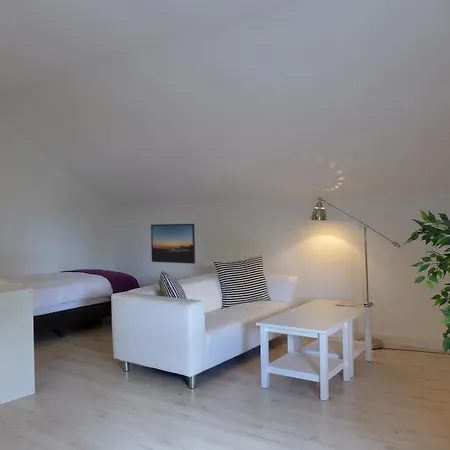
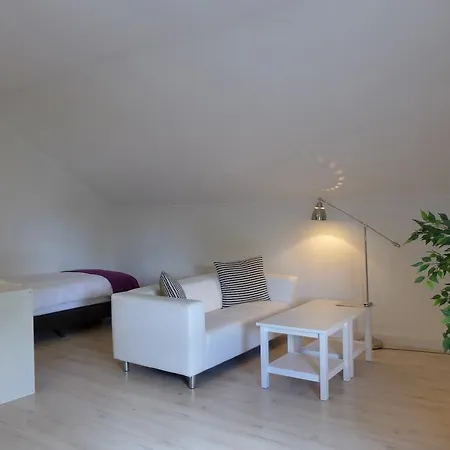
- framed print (172, 243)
